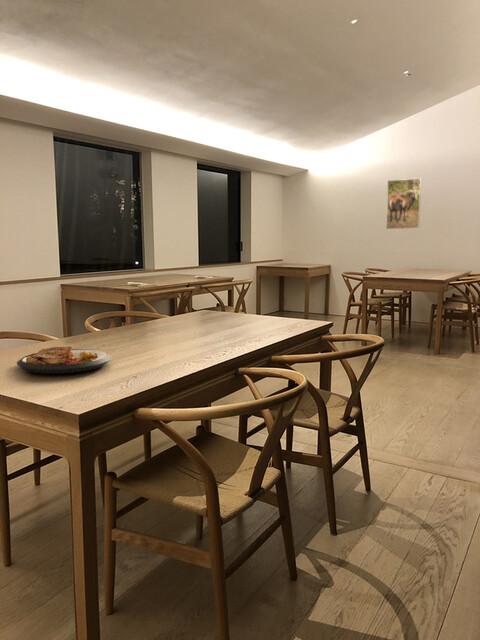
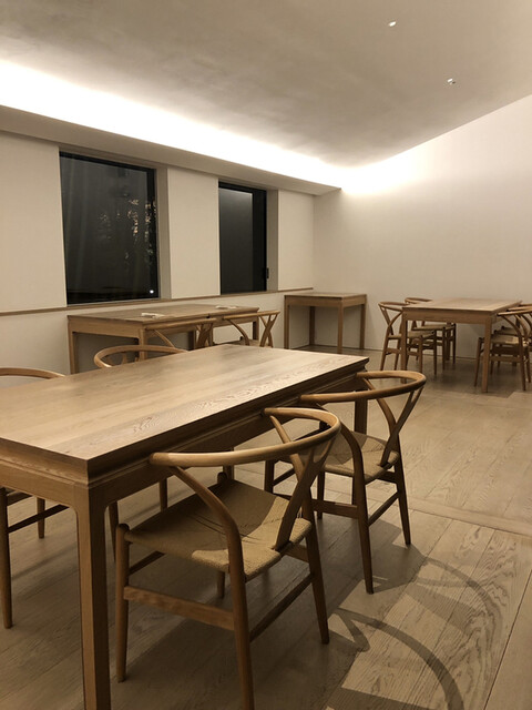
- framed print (403, 204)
- plate (65, 357)
